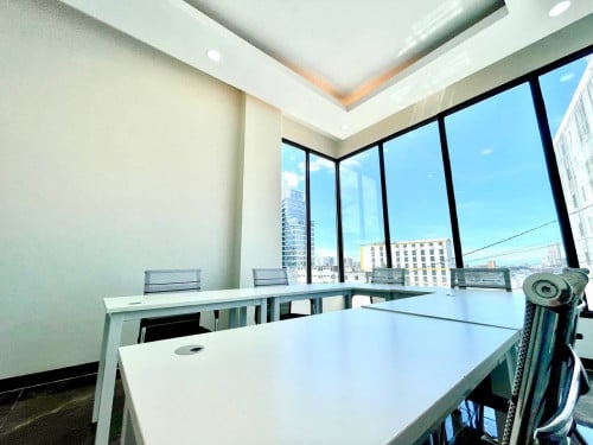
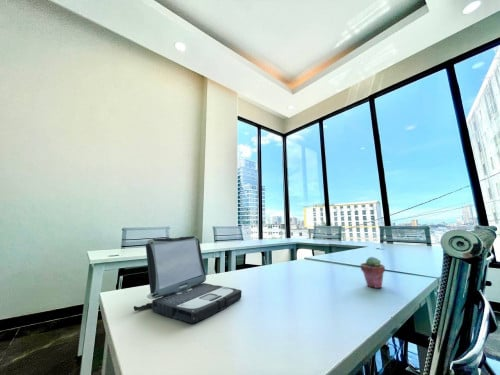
+ potted succulent (372, 271)
+ laptop (192, 269)
